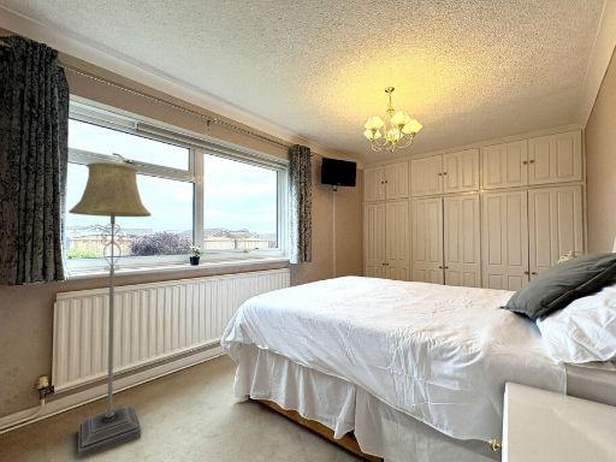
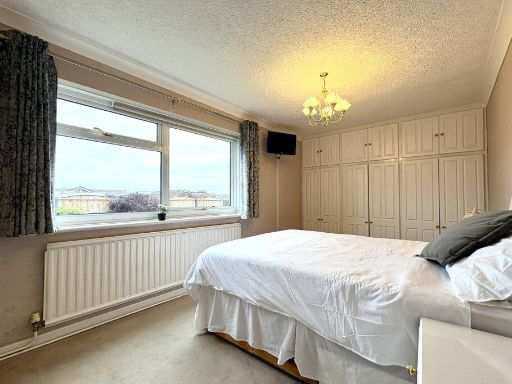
- floor lamp (111, 300)
